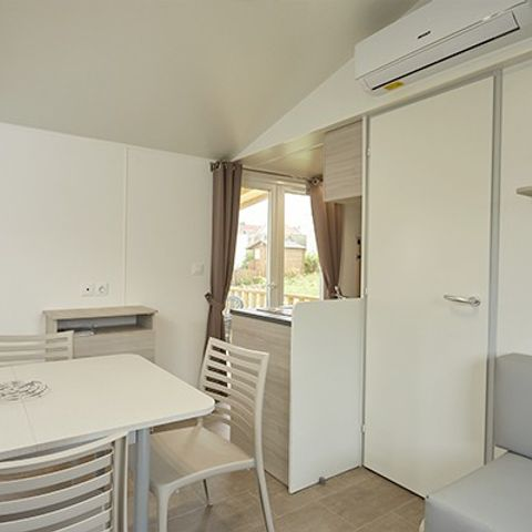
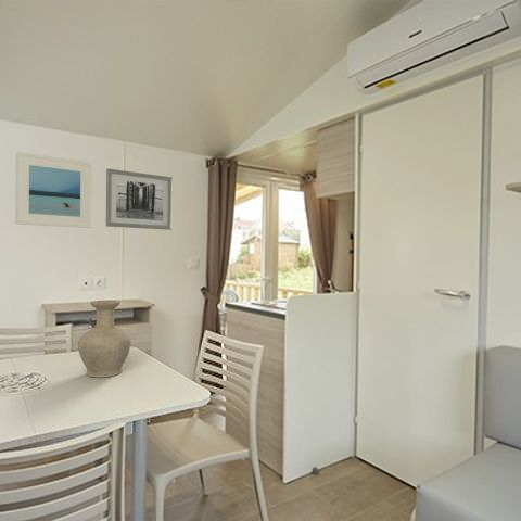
+ wall art (140, 201)
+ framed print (55, 191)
+ vase (104, 336)
